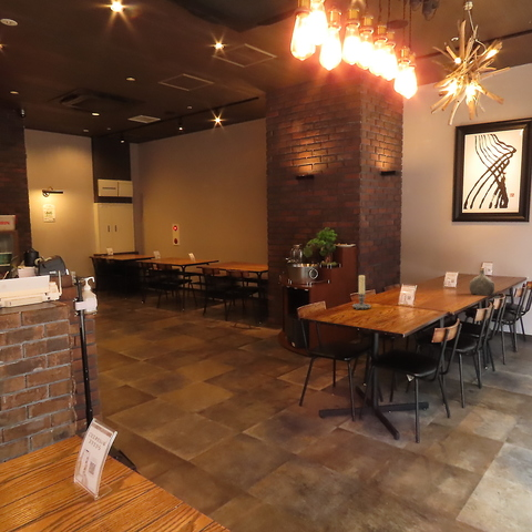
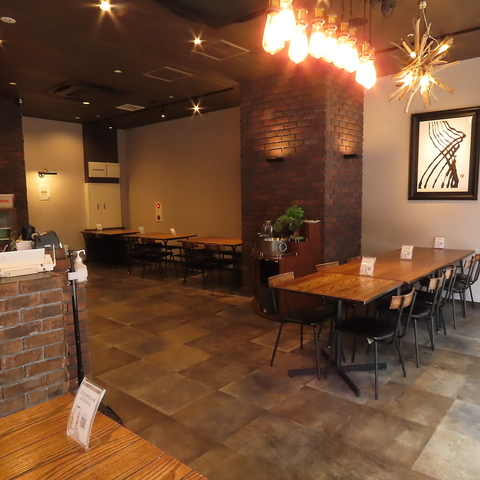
- candle holder (360, 291)
- water jug (481, 280)
